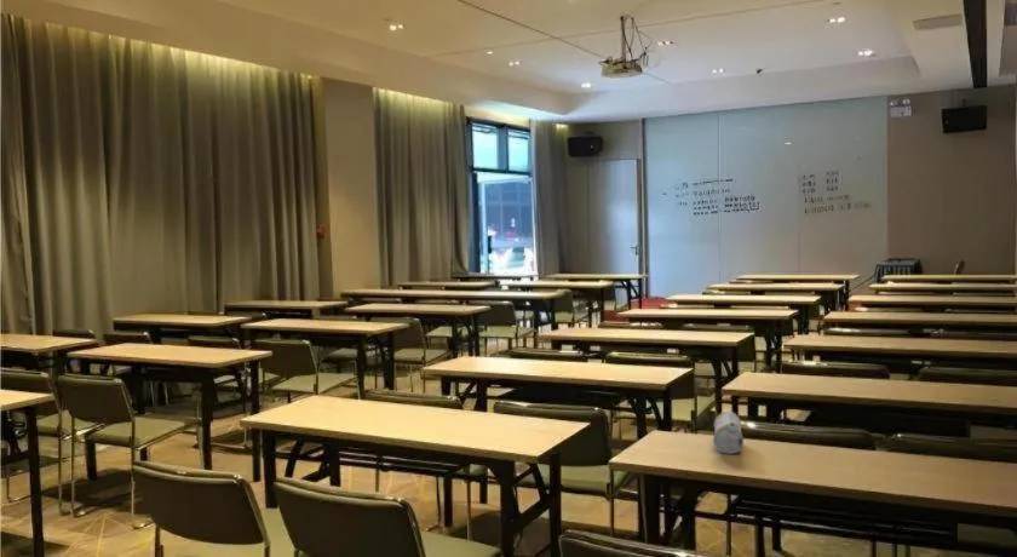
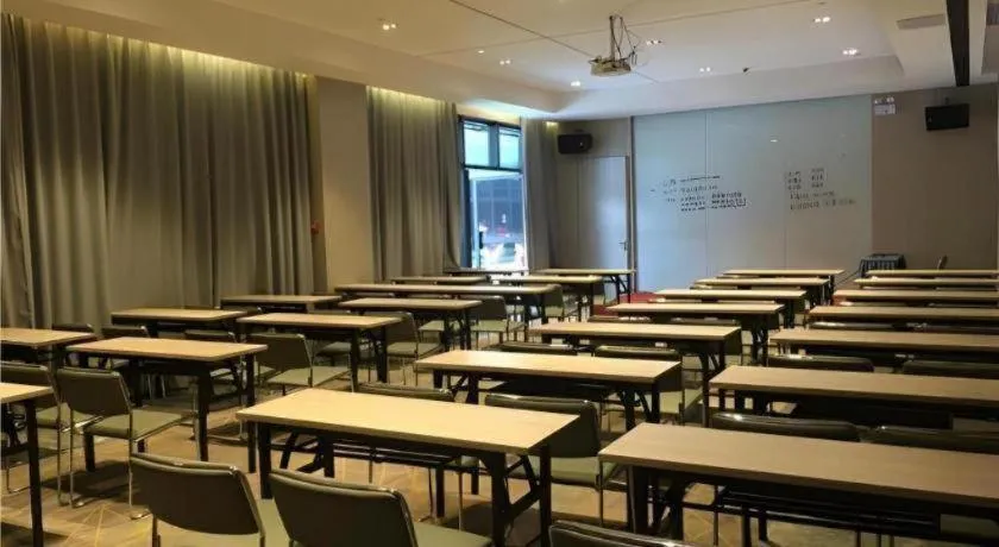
- pencil case (728, 431)
